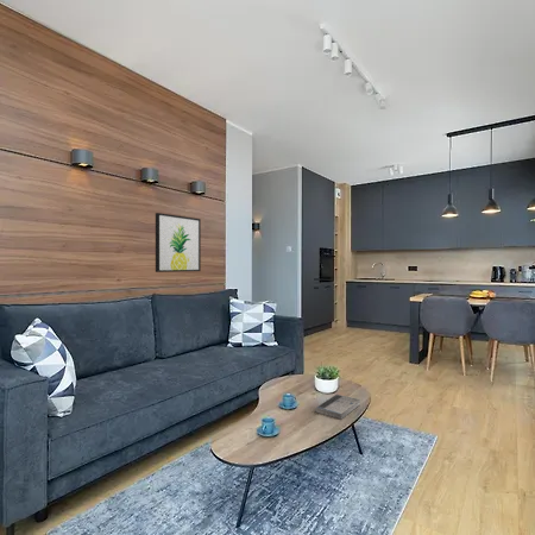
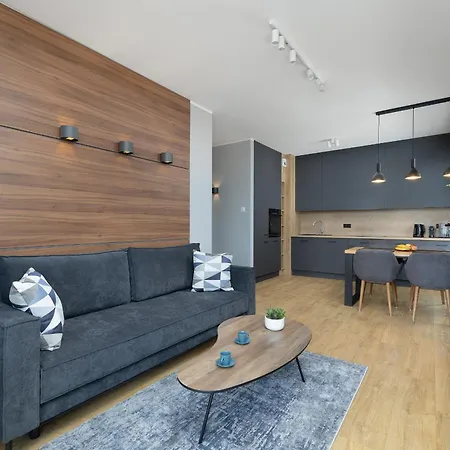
- book (338, 405)
- wall art (178, 244)
